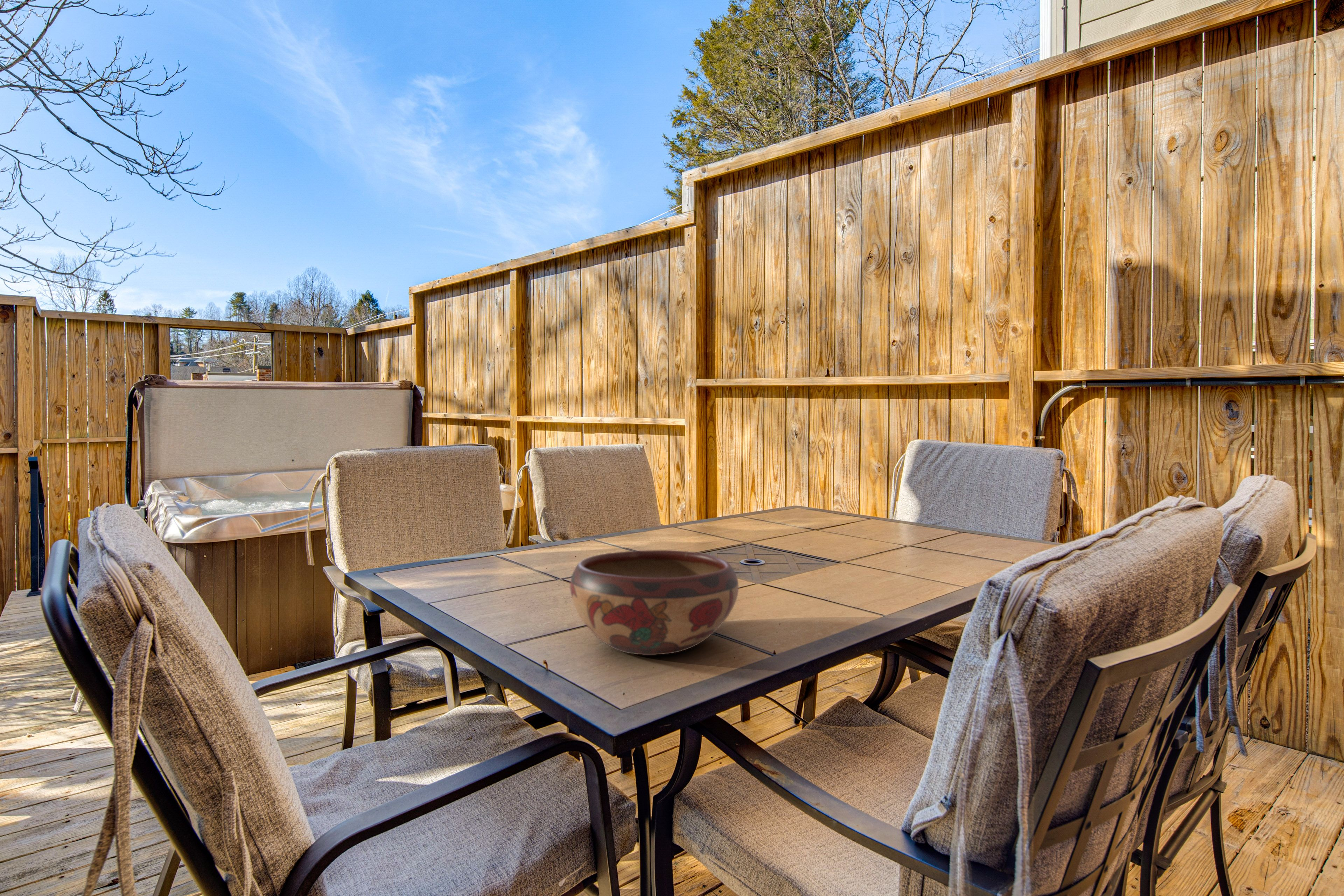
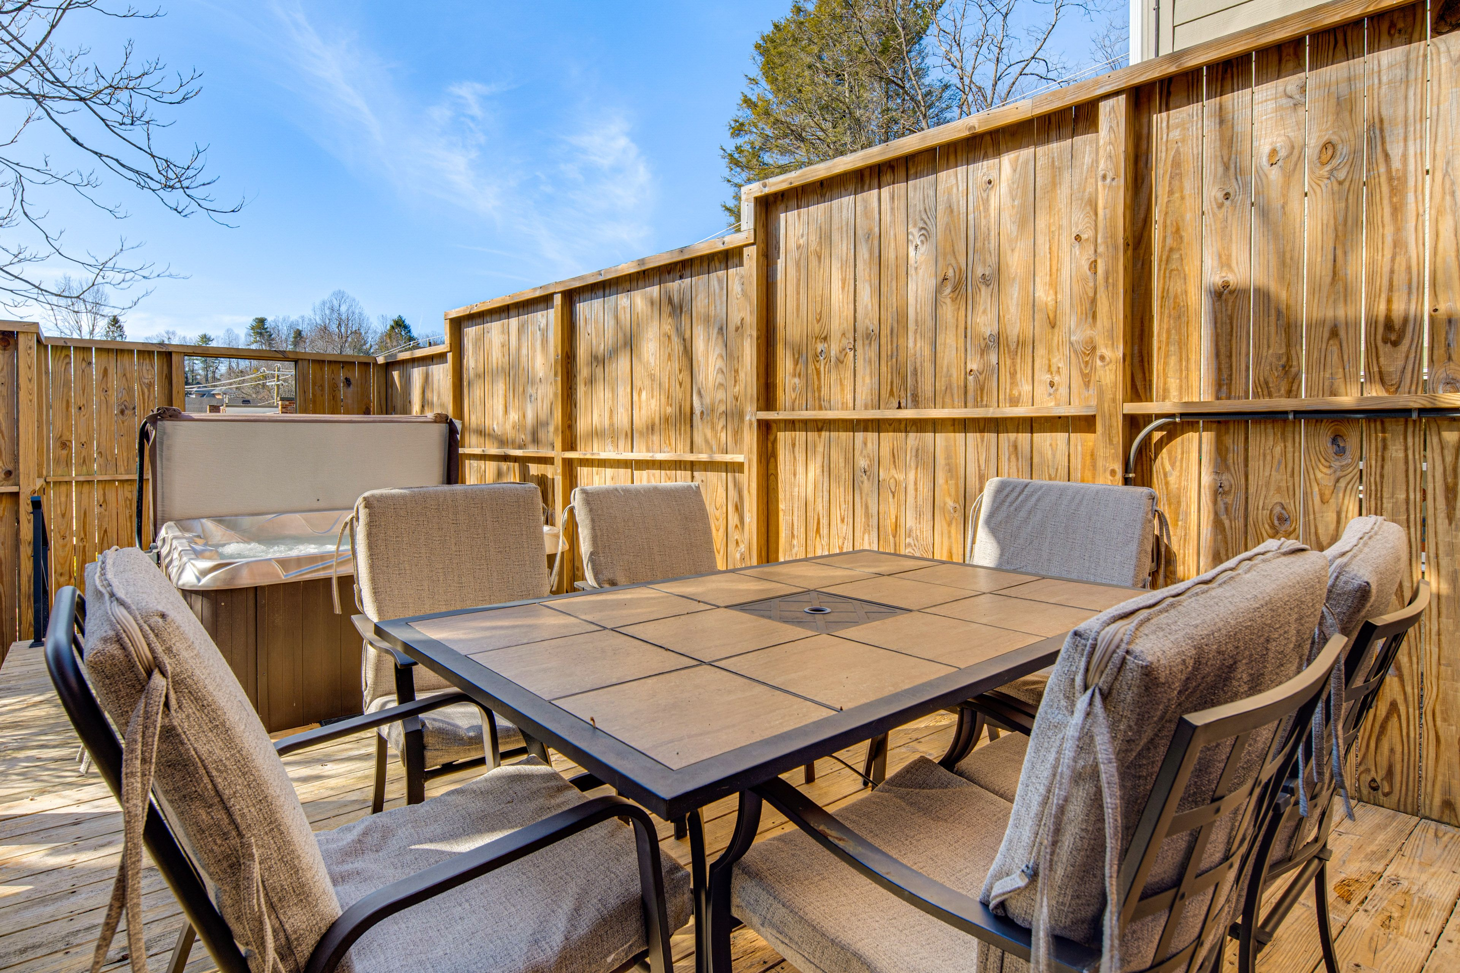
- decorative bowl (654, 602)
